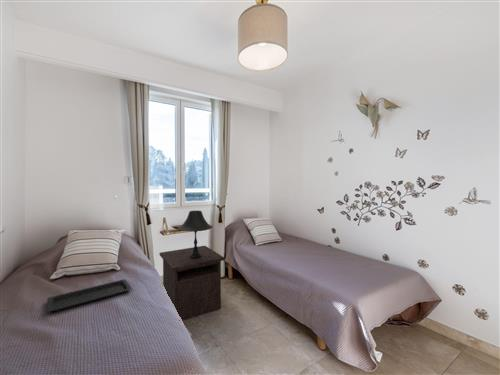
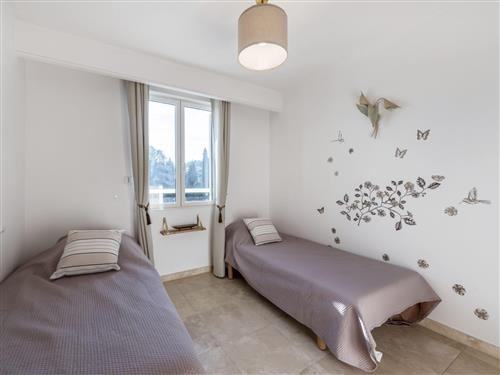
- serving tray (91, 294)
- table lamp (195, 233)
- nightstand (191, 280)
